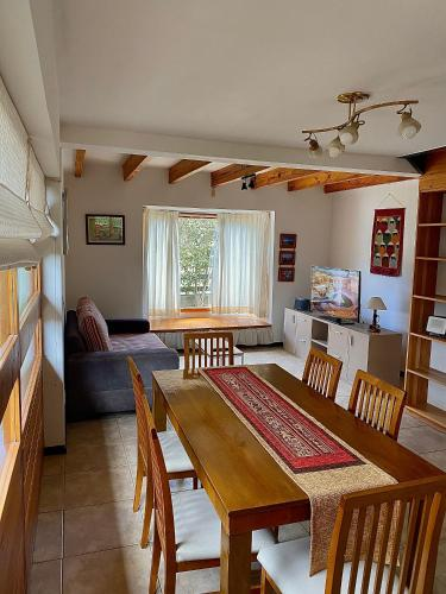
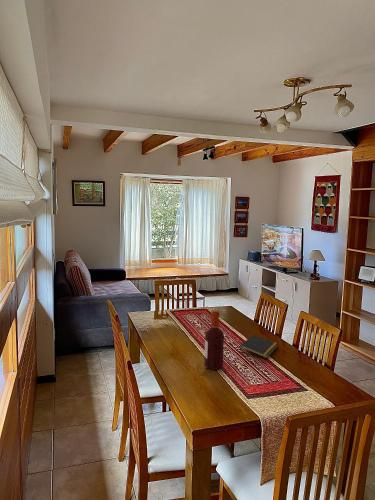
+ bottle (214, 339)
+ notepad (259, 345)
